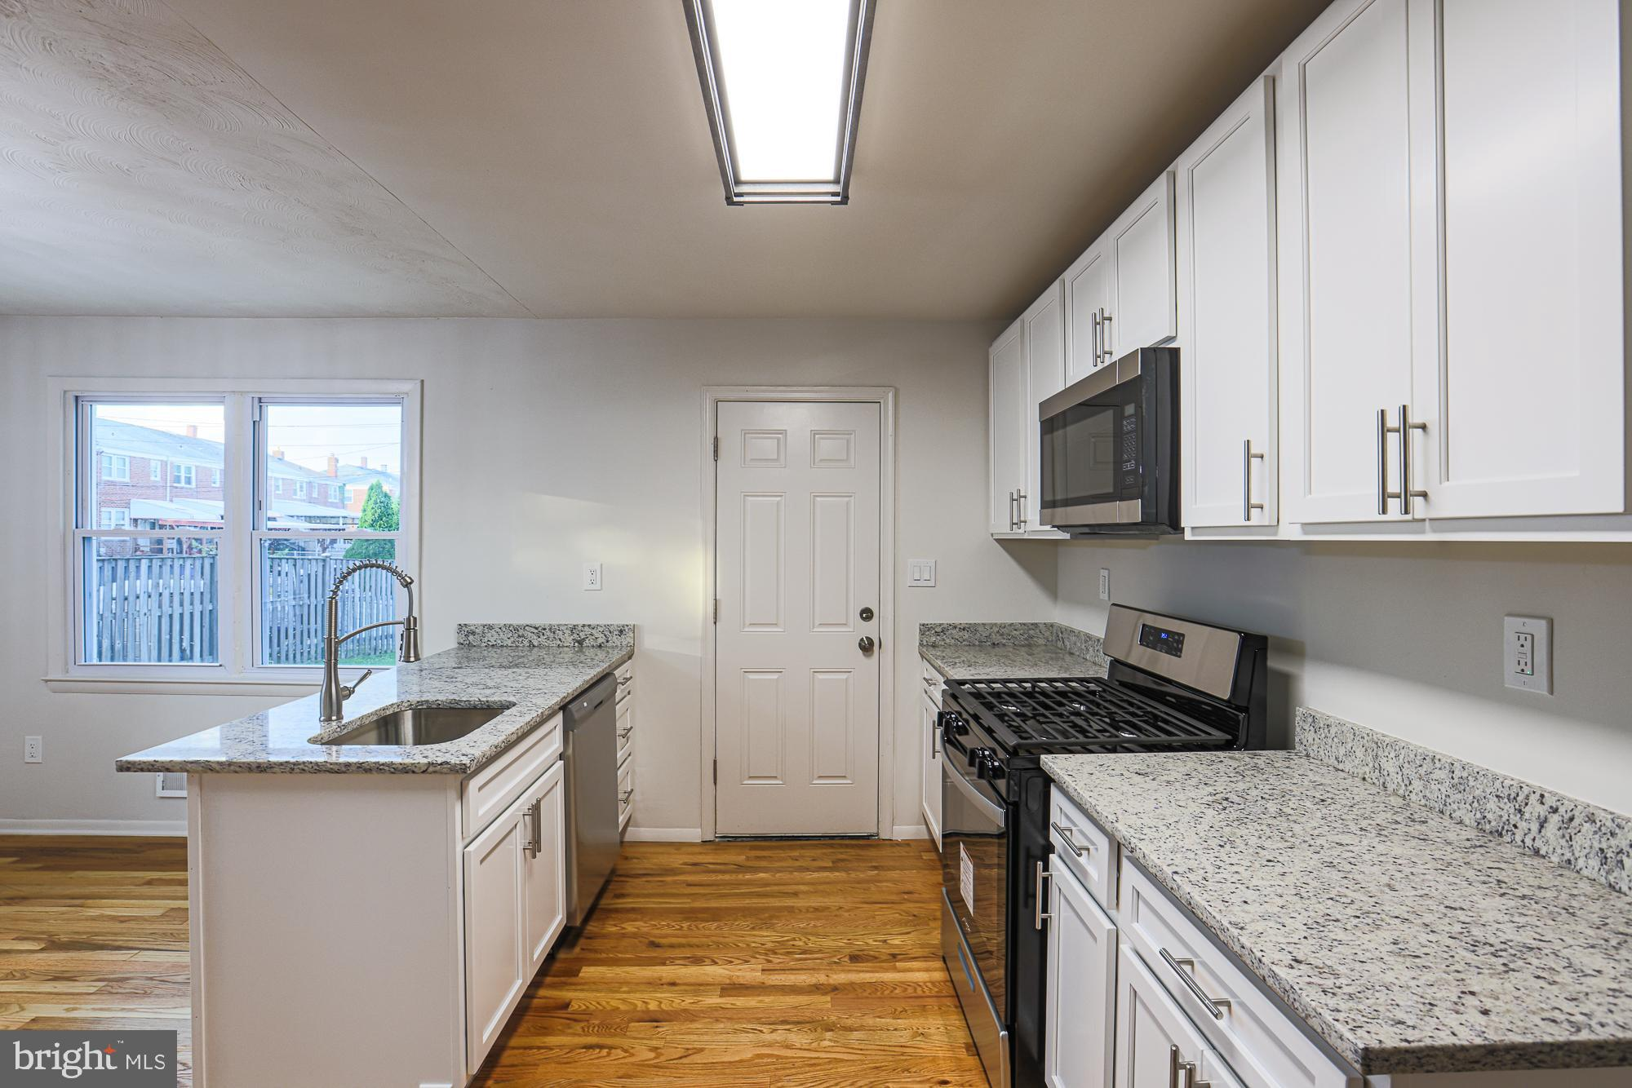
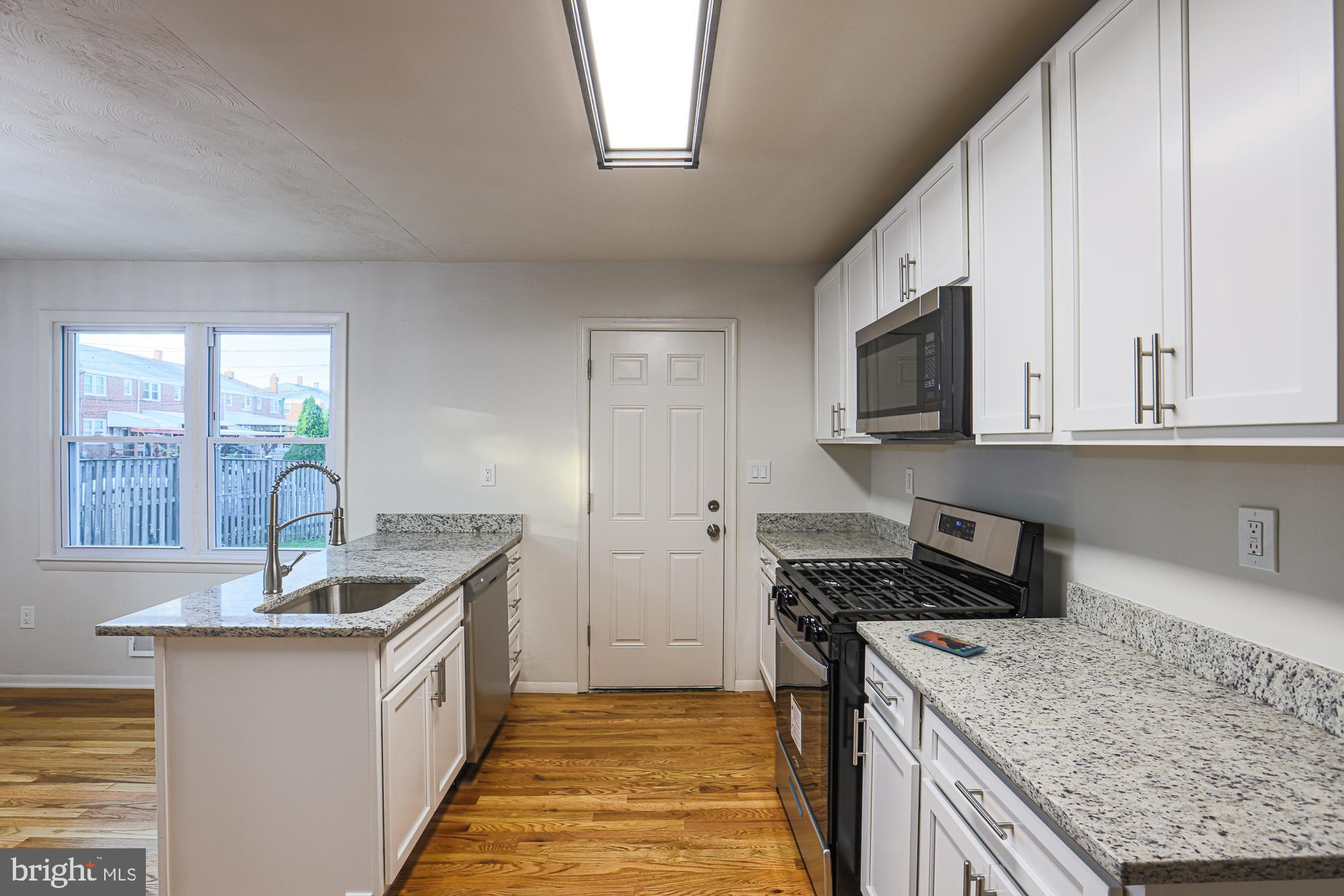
+ smartphone (946, 642)
